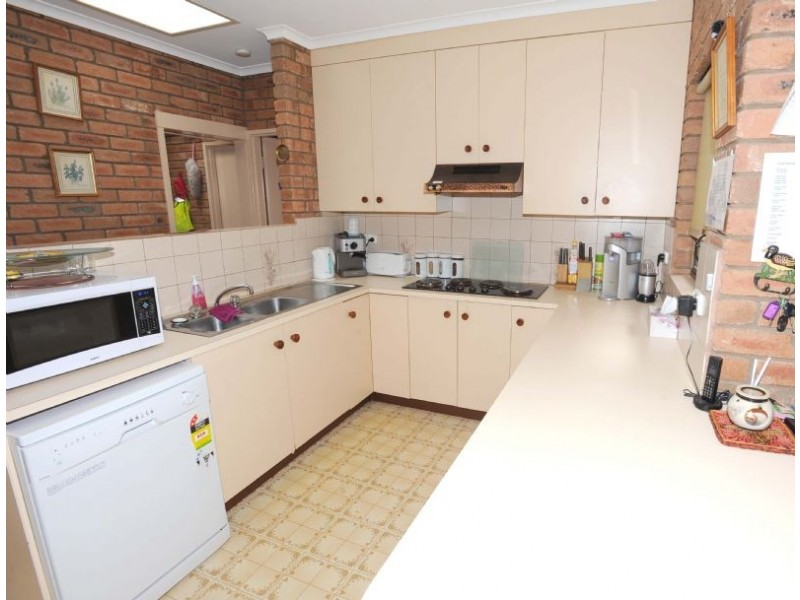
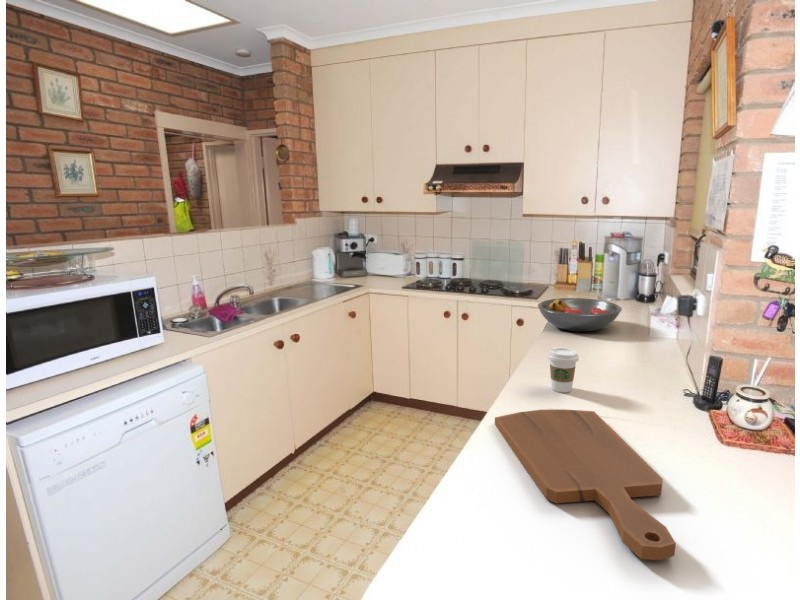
+ coffee cup (562, 370)
+ fruit bowl (578, 313)
+ cutting board (576, 456)
